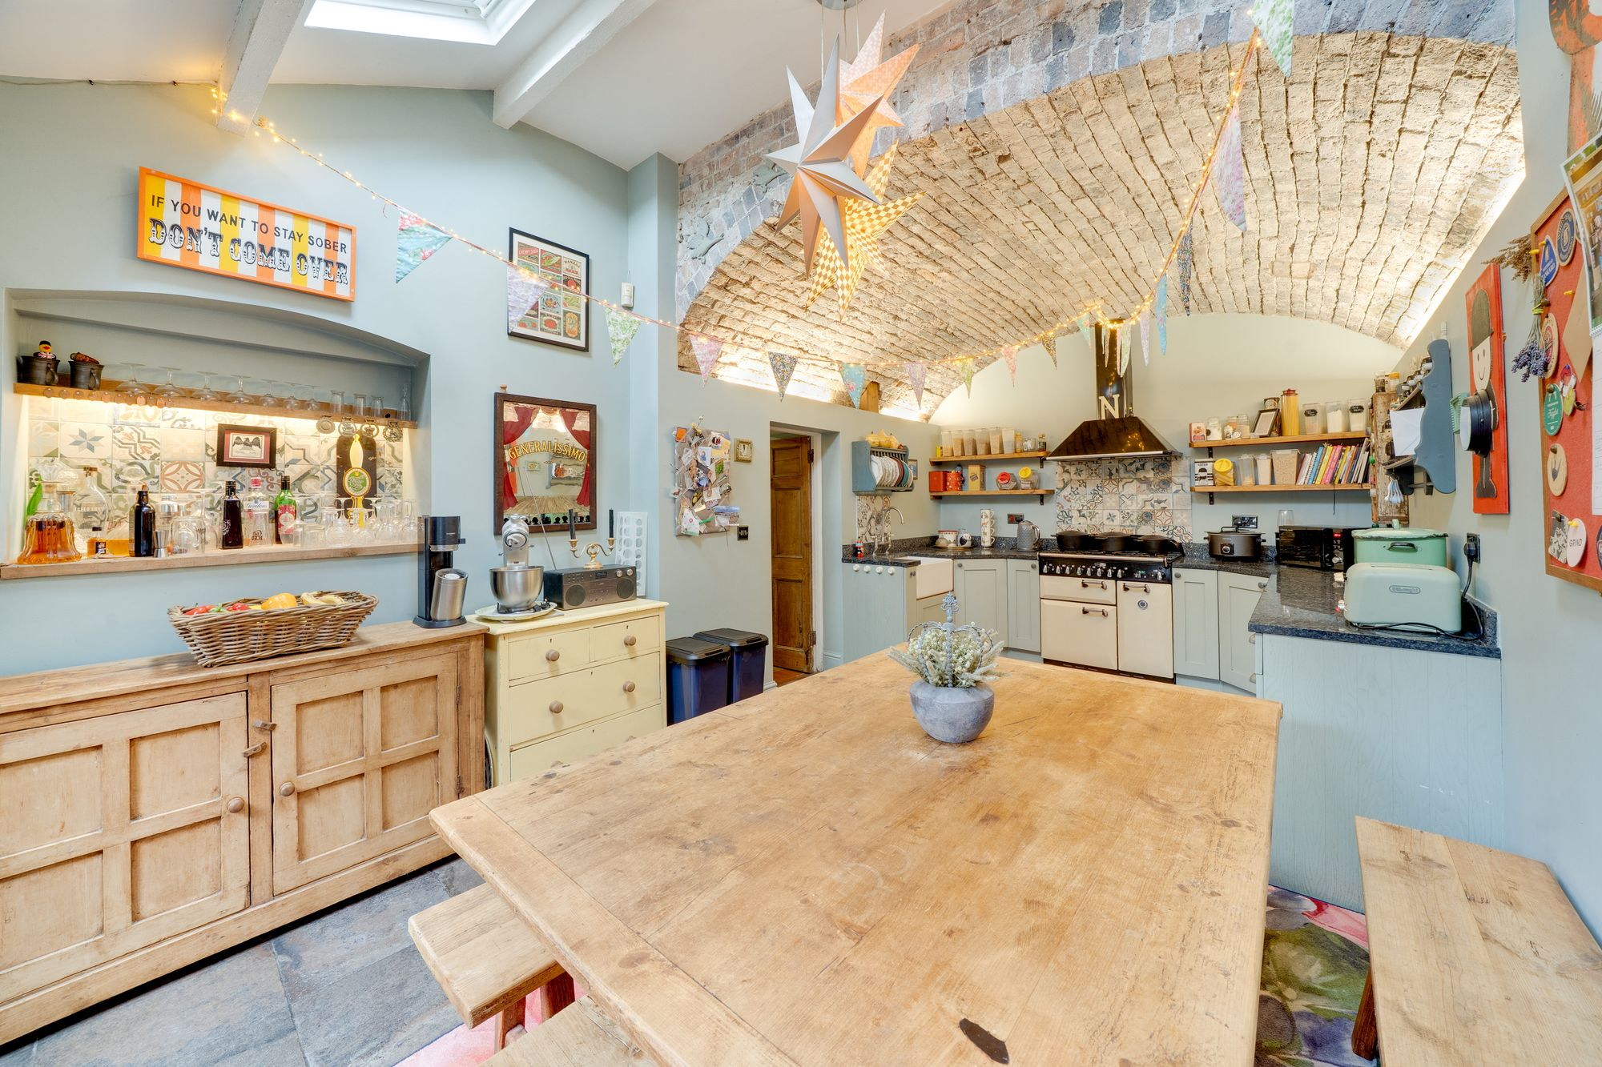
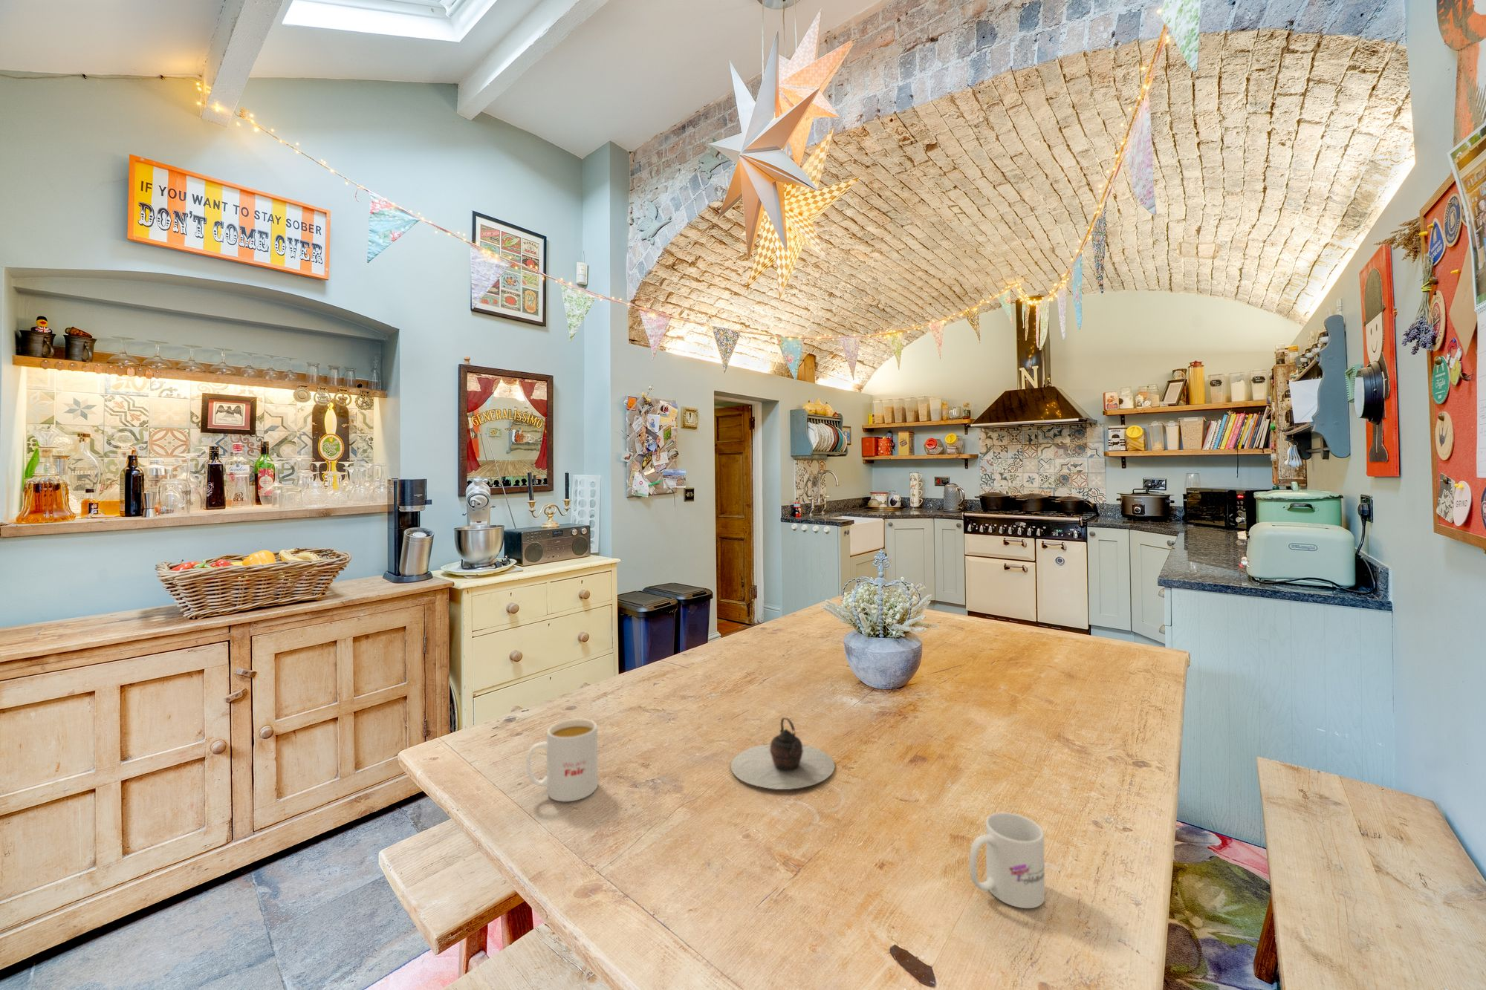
+ mug (562, 760)
+ teapot (782, 741)
+ mug (1004, 860)
